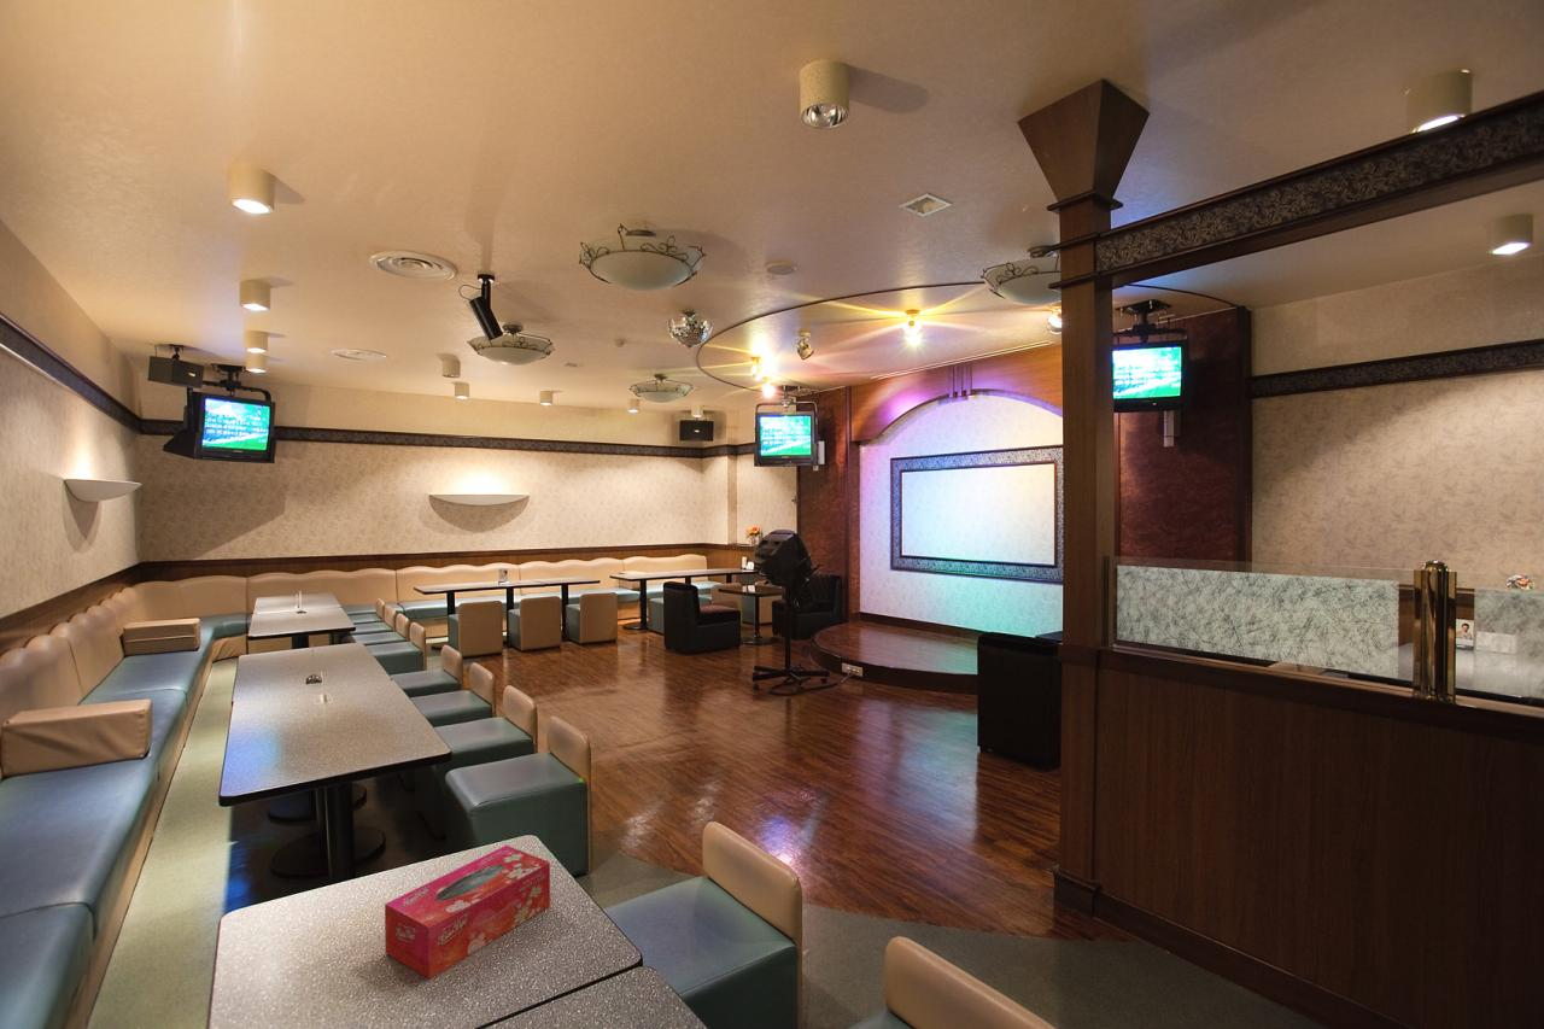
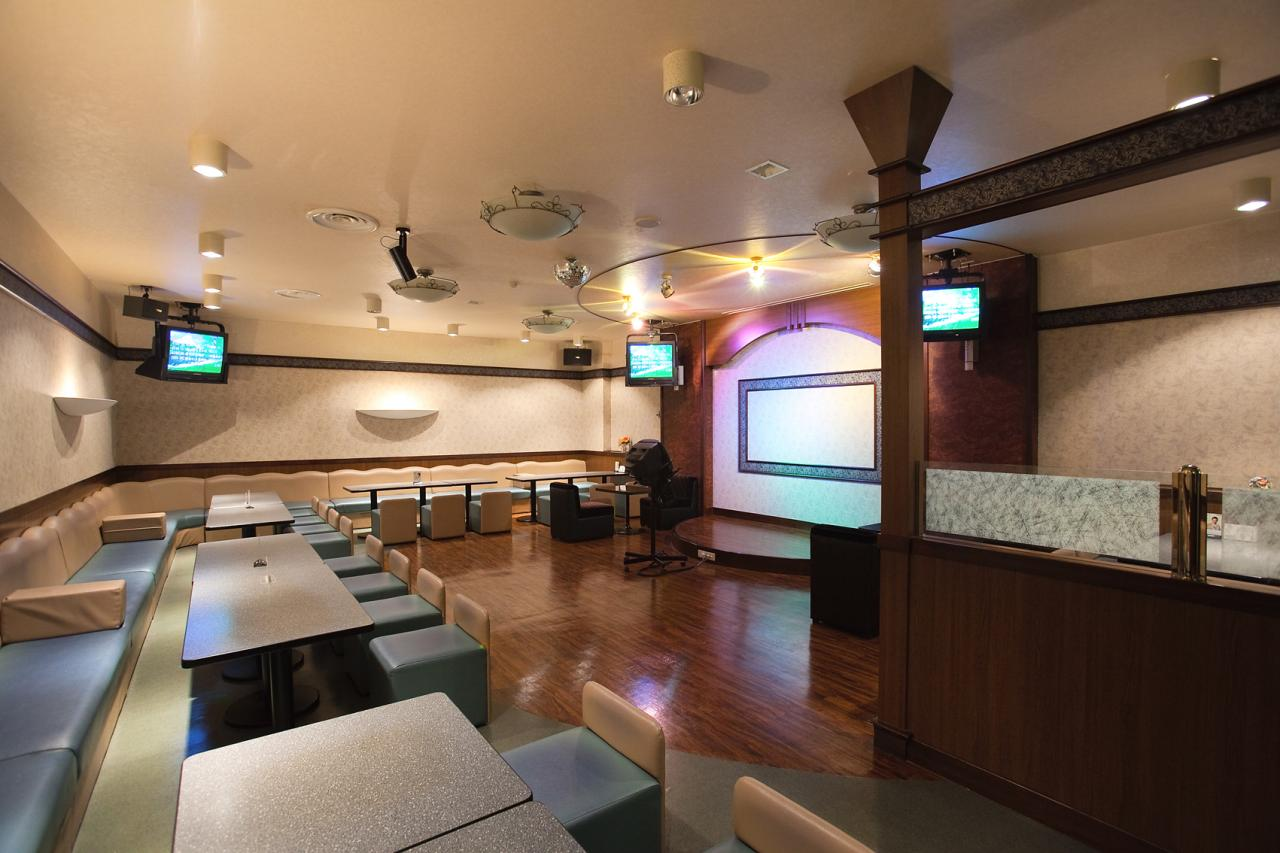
- tissue box (472, 905)
